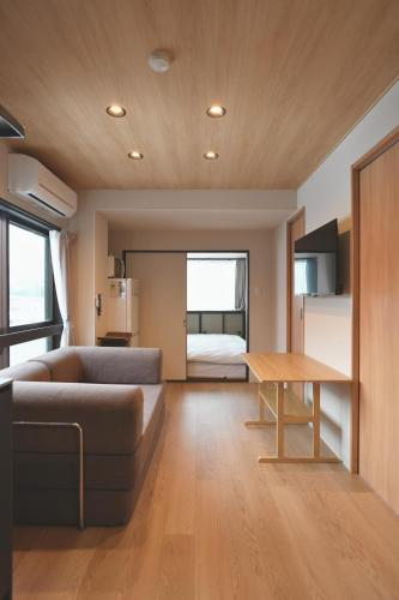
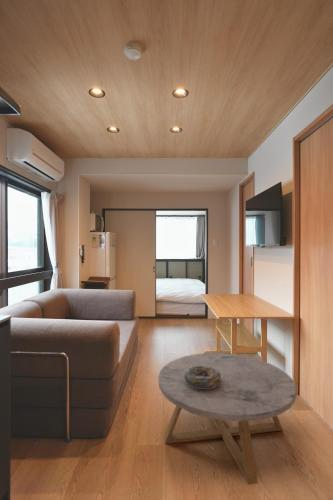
+ coffee table (224, 405)
+ decorative bowl (202, 377)
